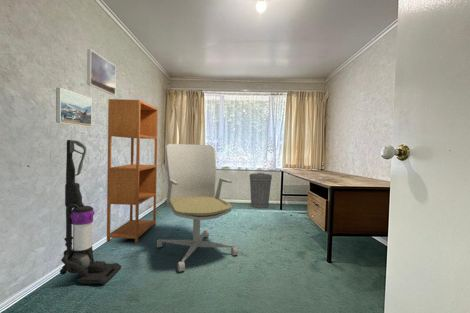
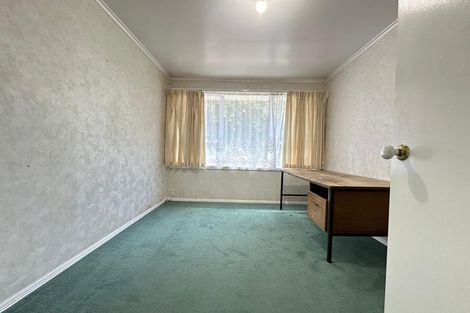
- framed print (102, 74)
- bookcase (134, 169)
- vacuum cleaner (87, 208)
- office chair (196, 198)
- trash can (260, 189)
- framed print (75, 109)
